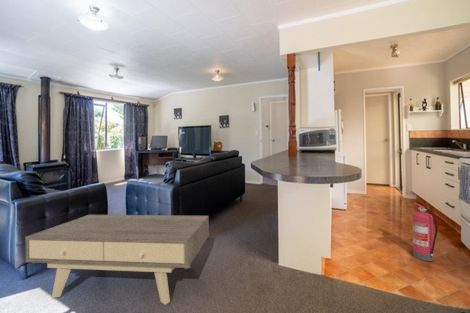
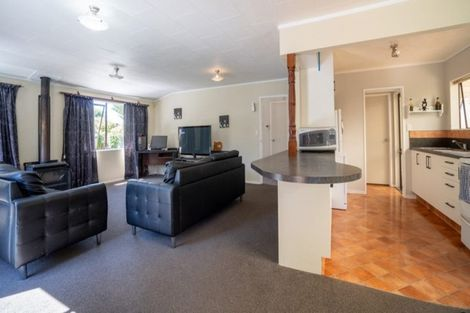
- fire extinguisher (424, 231)
- coffee table (127, 253)
